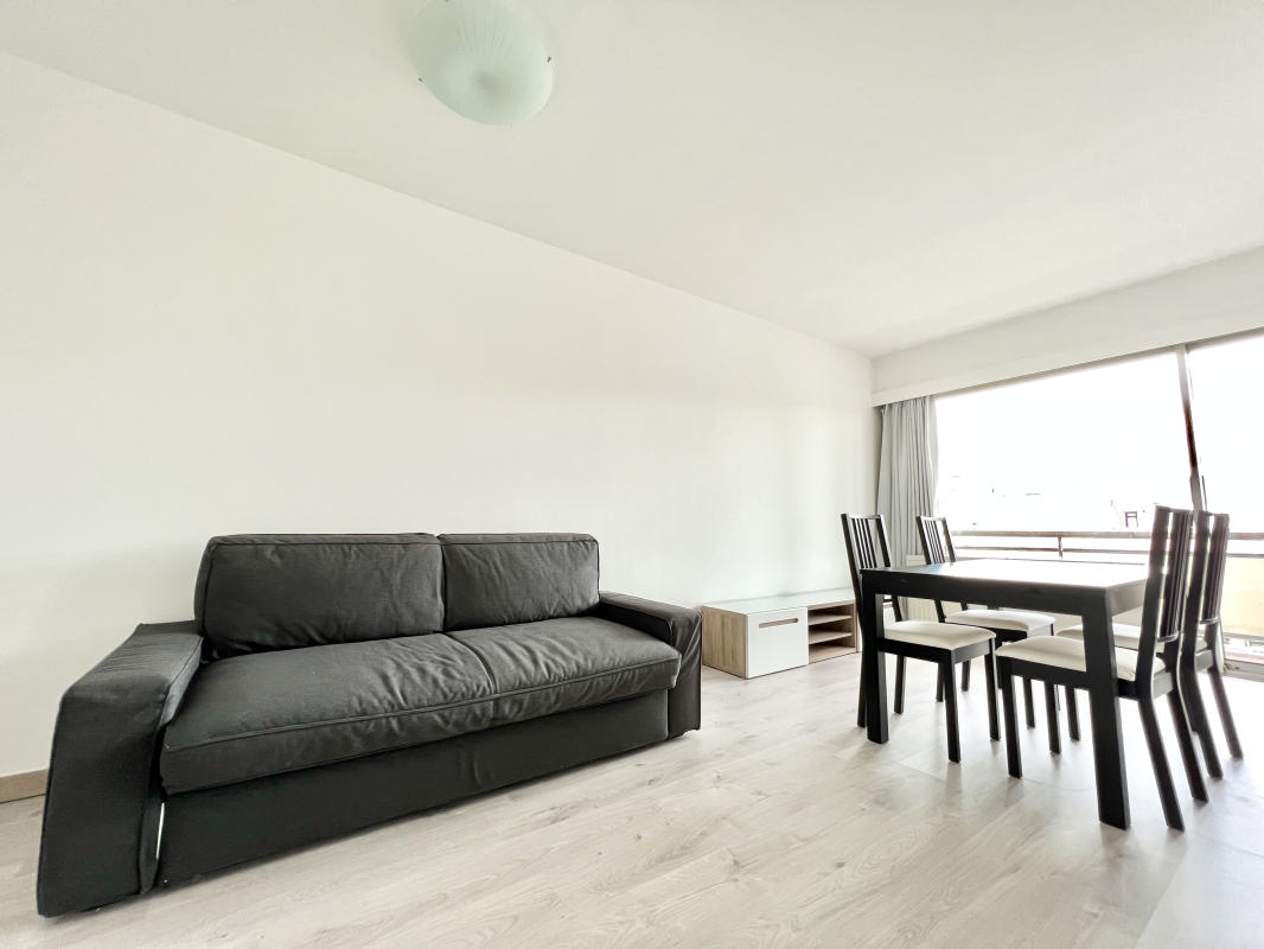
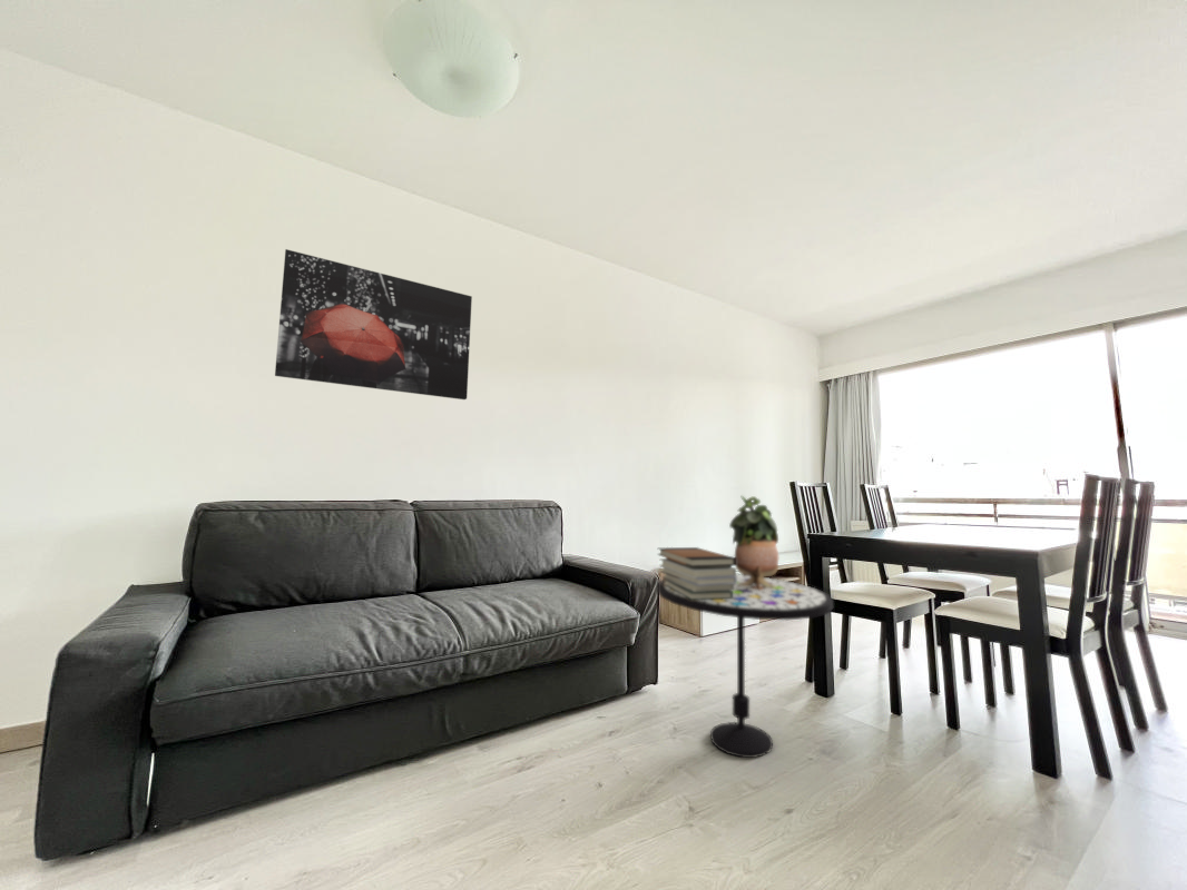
+ side table (740, 663)
+ potted plant (754, 538)
+ wall art (383, 332)
+ book stack (695, 571)
